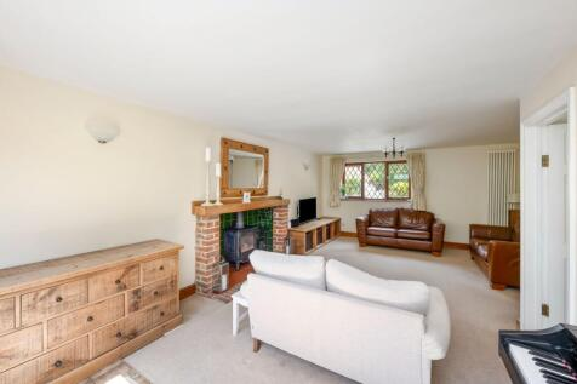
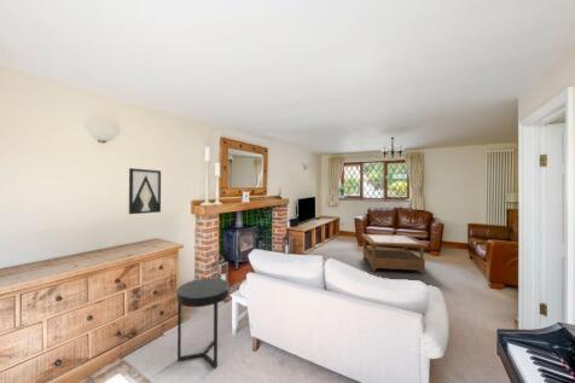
+ wall art (145, 191)
+ side table (214, 320)
+ coffee table (390, 251)
